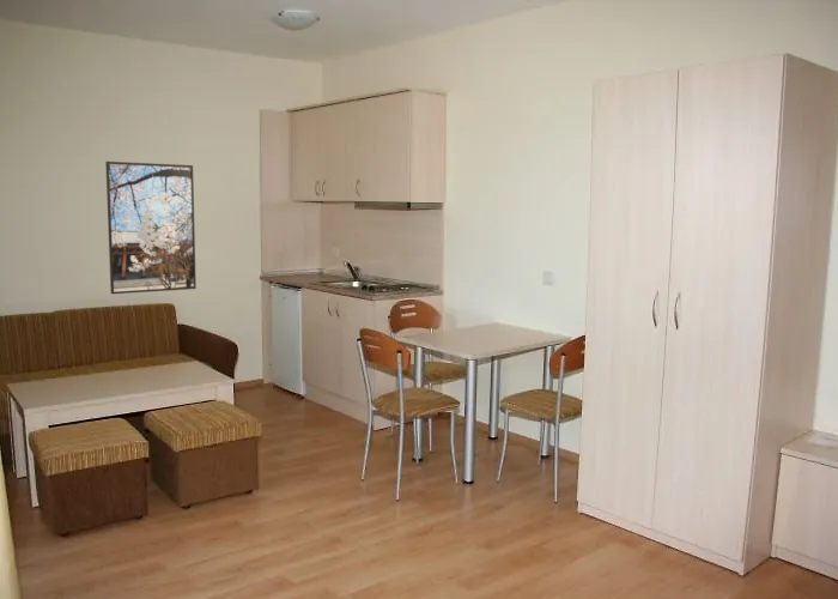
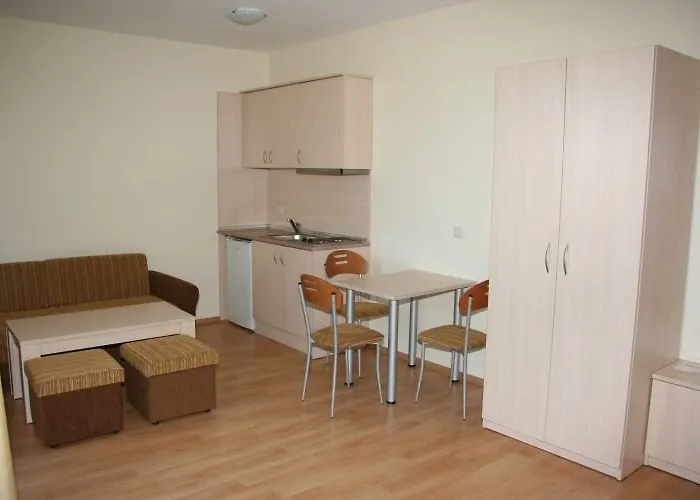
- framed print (152, 228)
